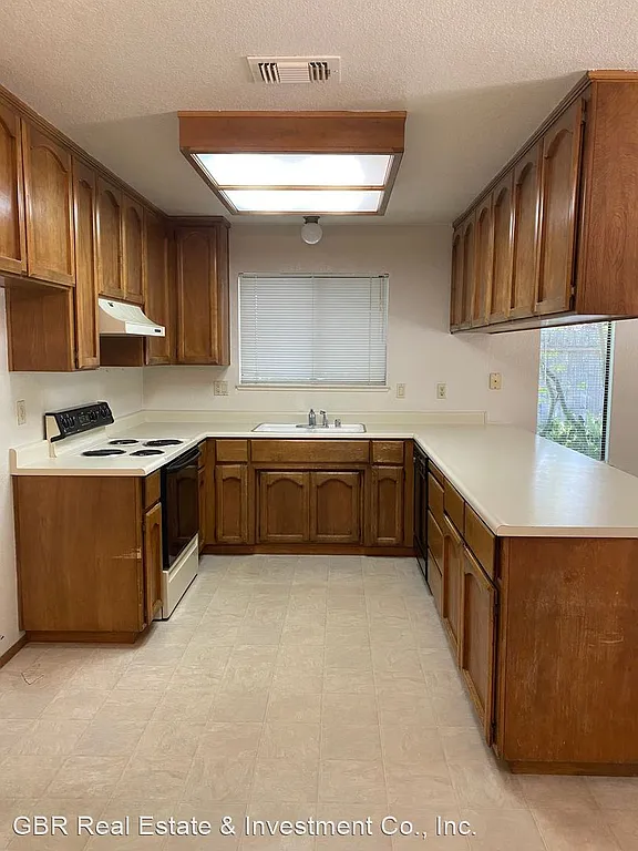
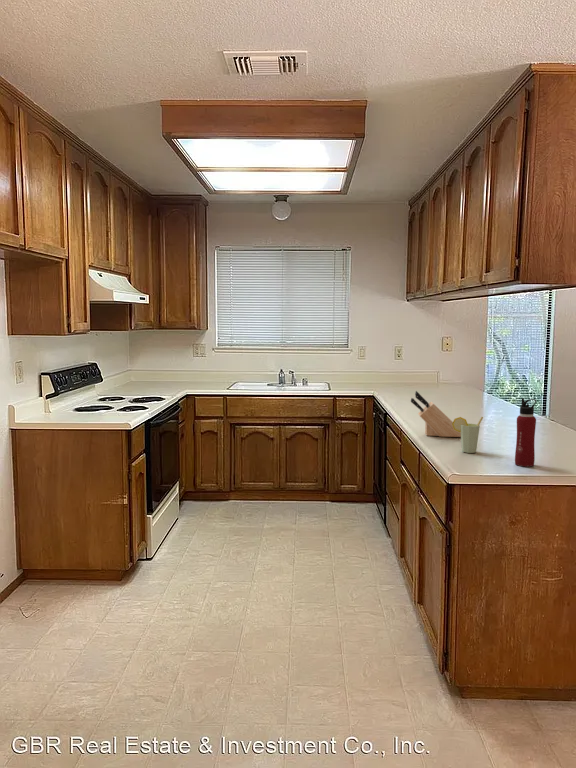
+ water bottle (525, 431)
+ cup (467, 433)
+ knife block (438, 413)
